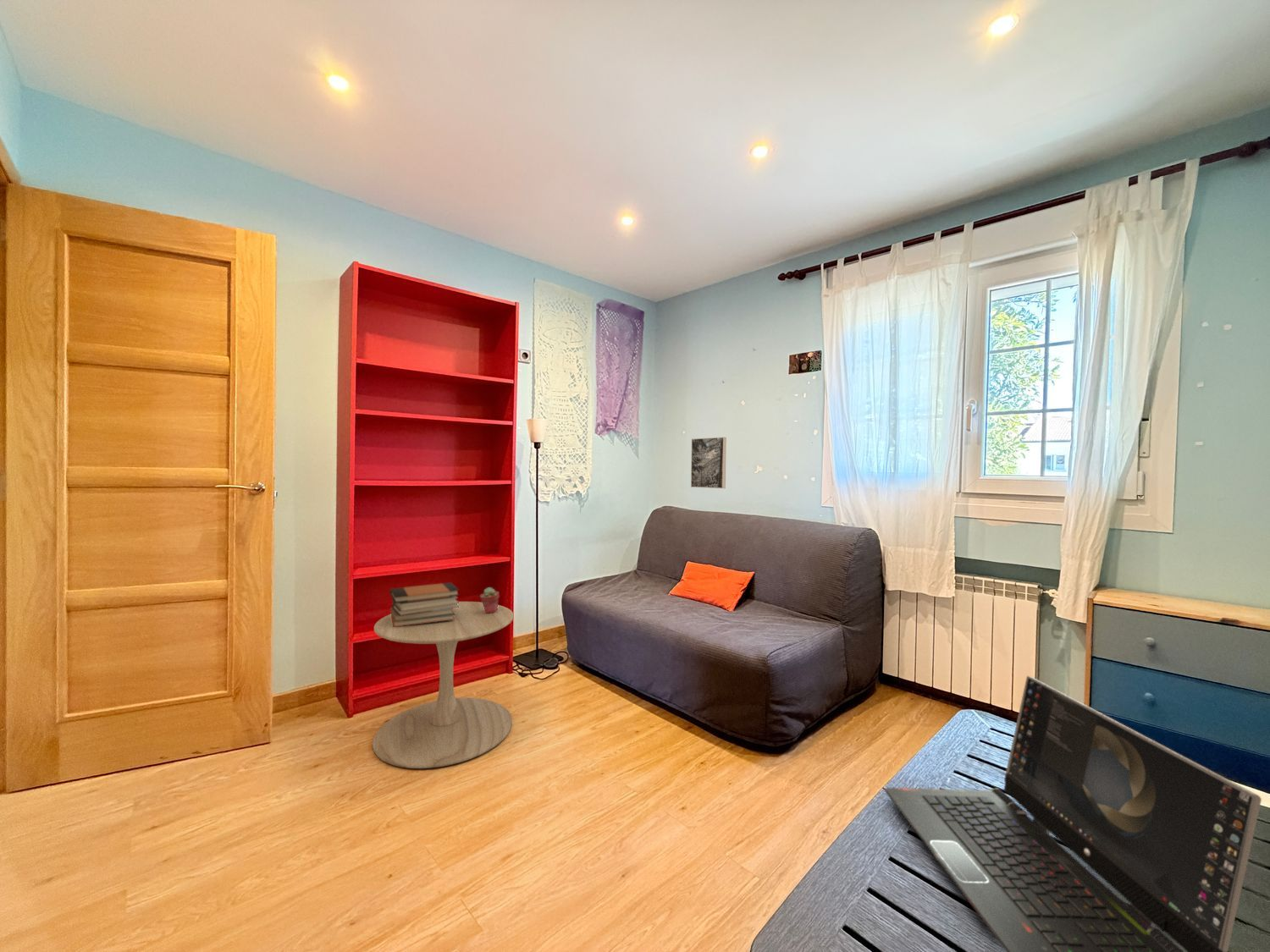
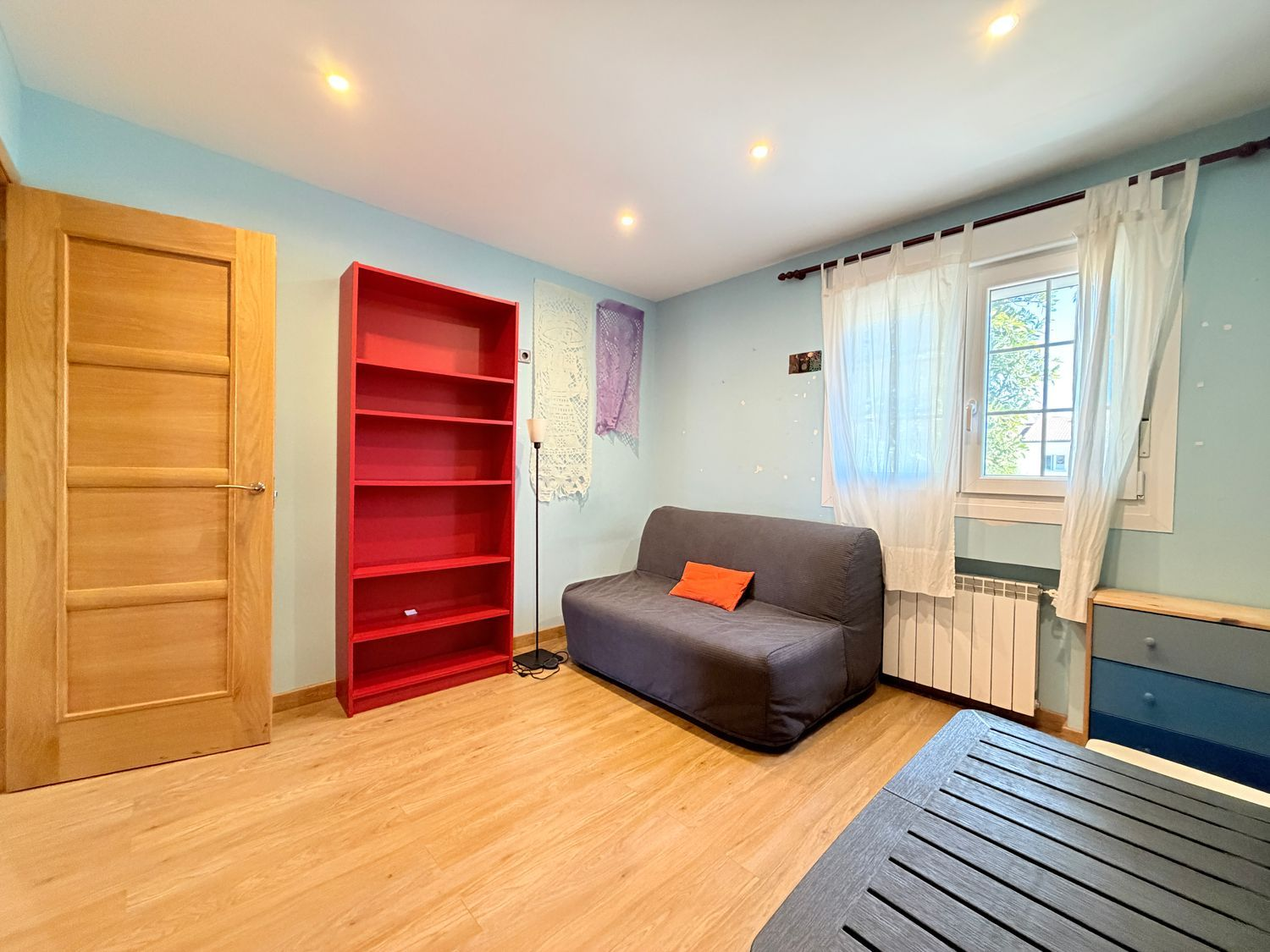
- side table (446, 674)
- laptop computer (1029, 796)
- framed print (708, 463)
- book stack (424, 602)
- potted succulent (490, 597)
